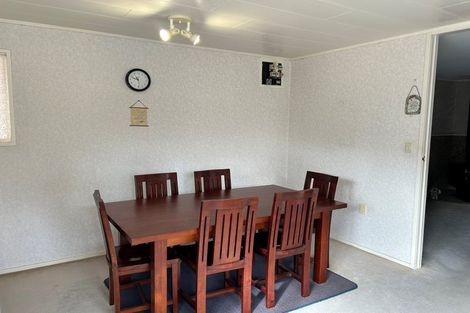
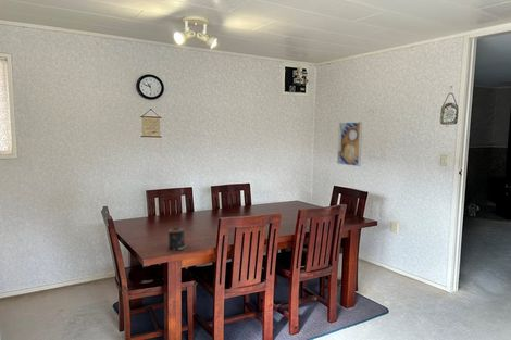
+ candle (178, 237)
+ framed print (349, 143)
